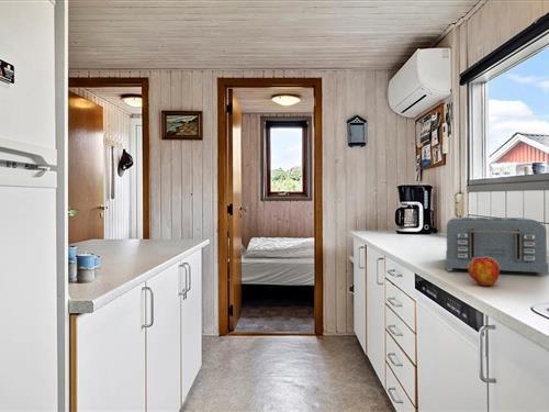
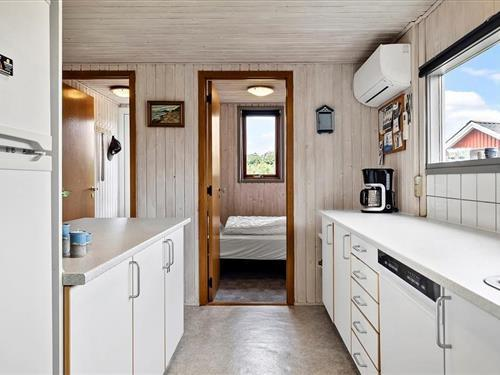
- apple (483, 270)
- toaster (491, 243)
